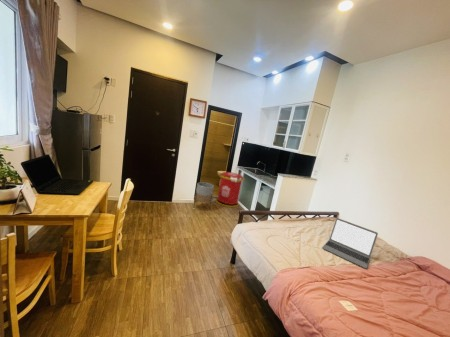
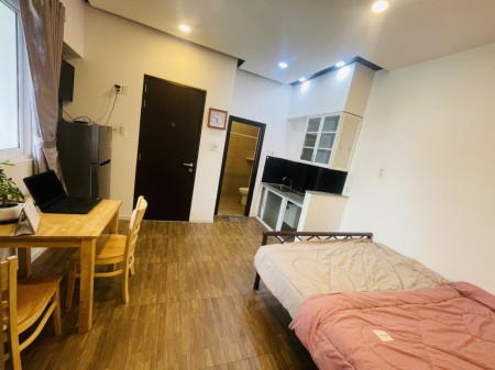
- planter (203, 196)
- trash can (229, 188)
- laptop (349, 240)
